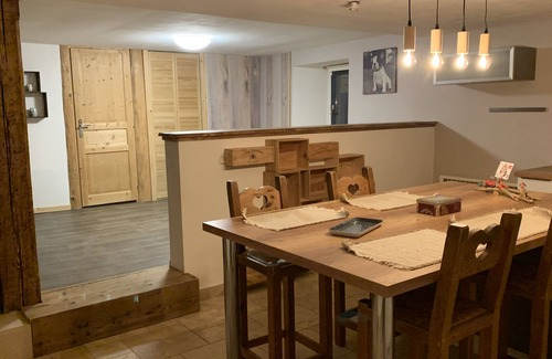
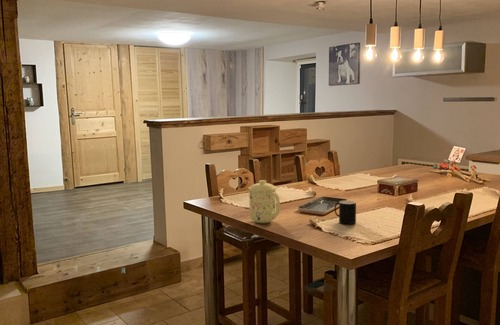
+ mug (264, 201)
+ cup (344, 211)
